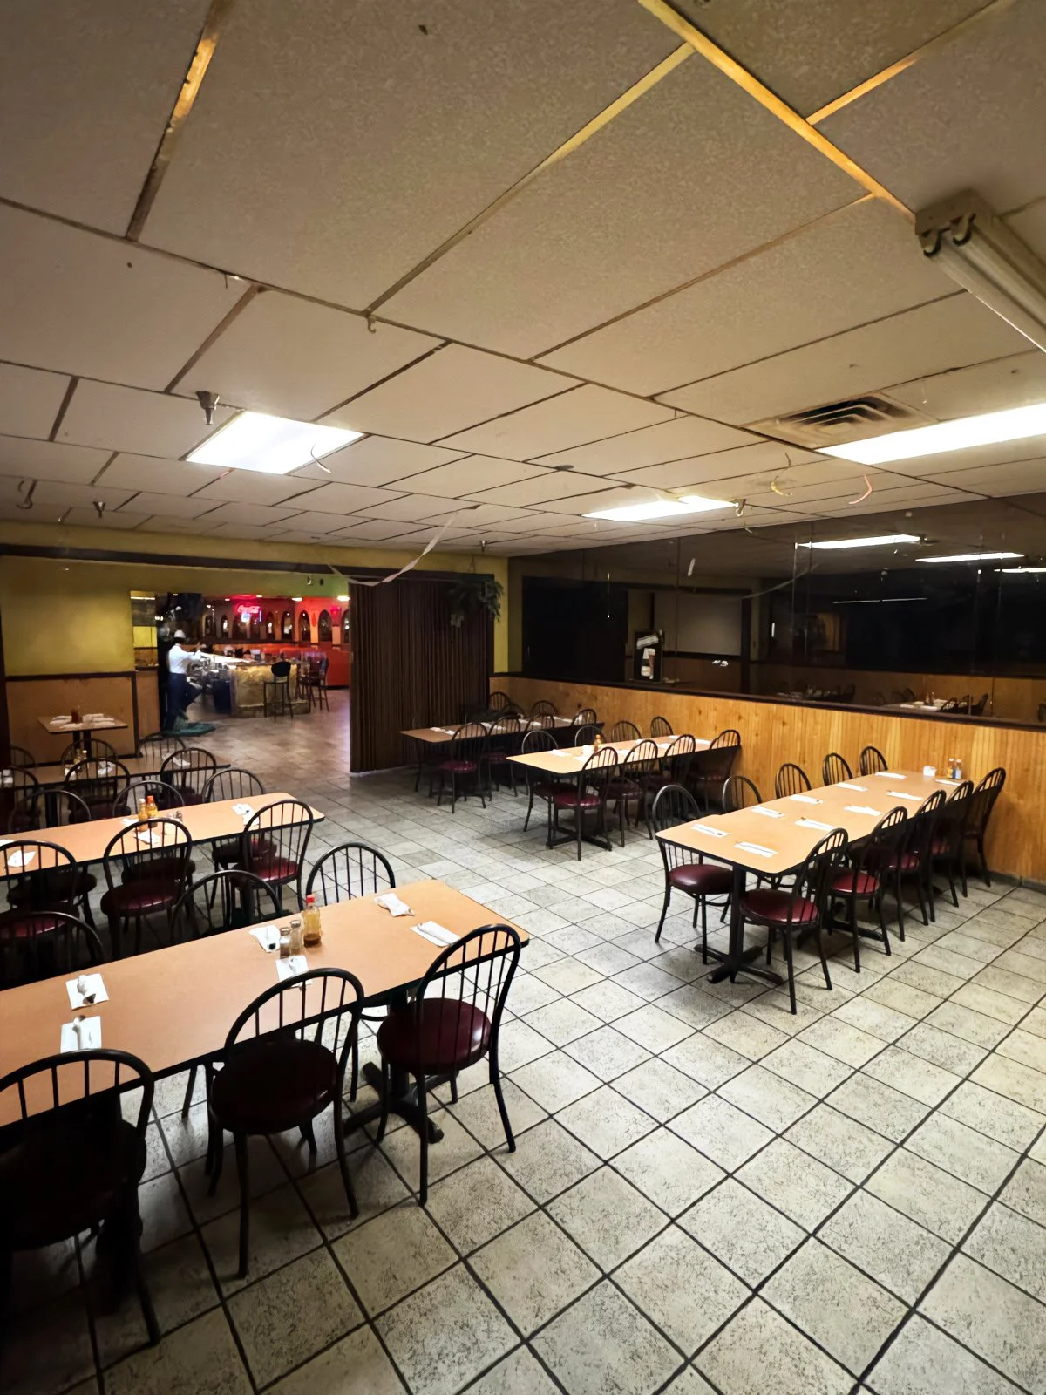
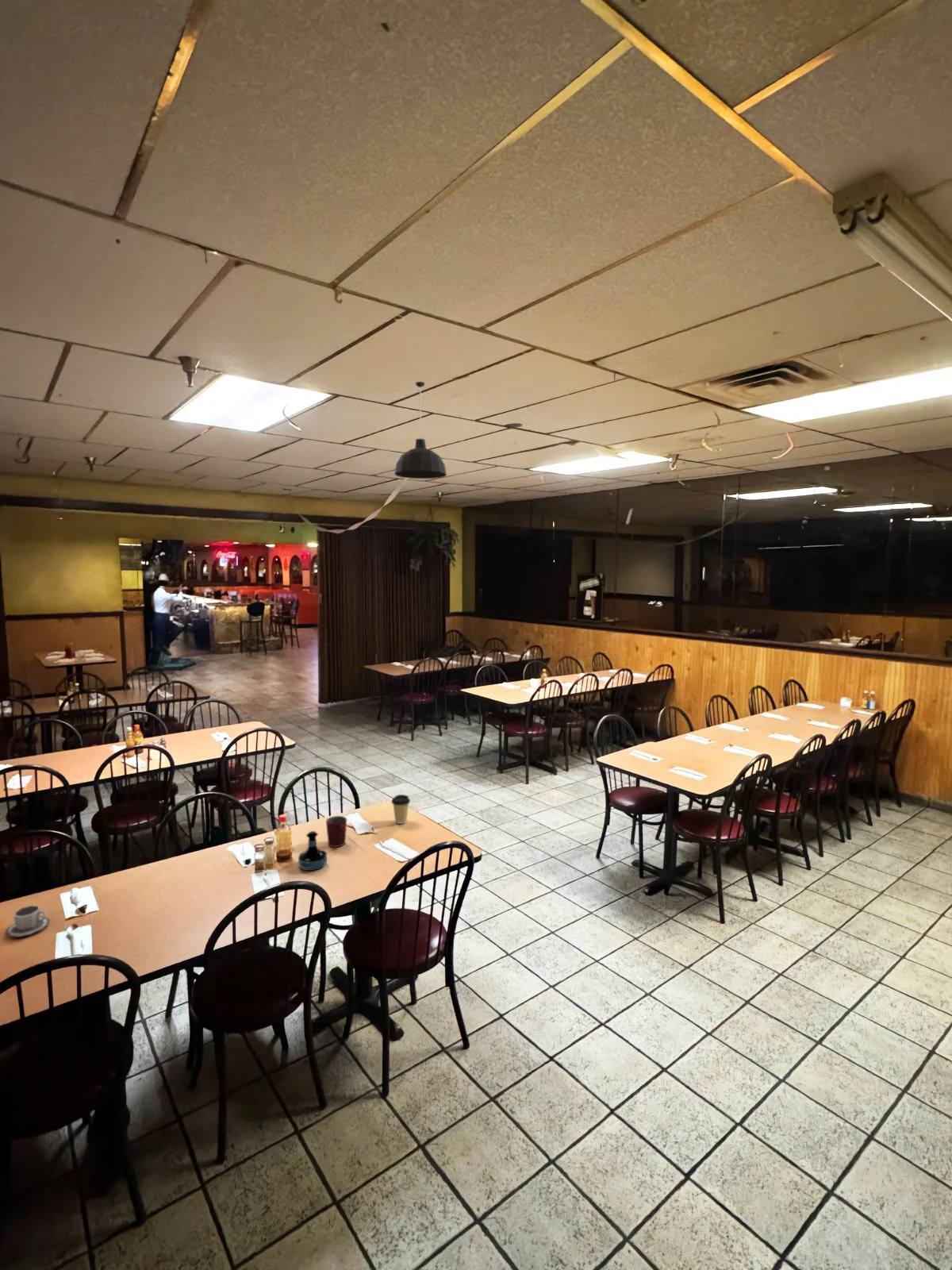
+ cup (27, 919)
+ tequila bottle (312, 849)
+ pendant lamp (420, 429)
+ coffee cup (401, 809)
+ mug (338, 833)
